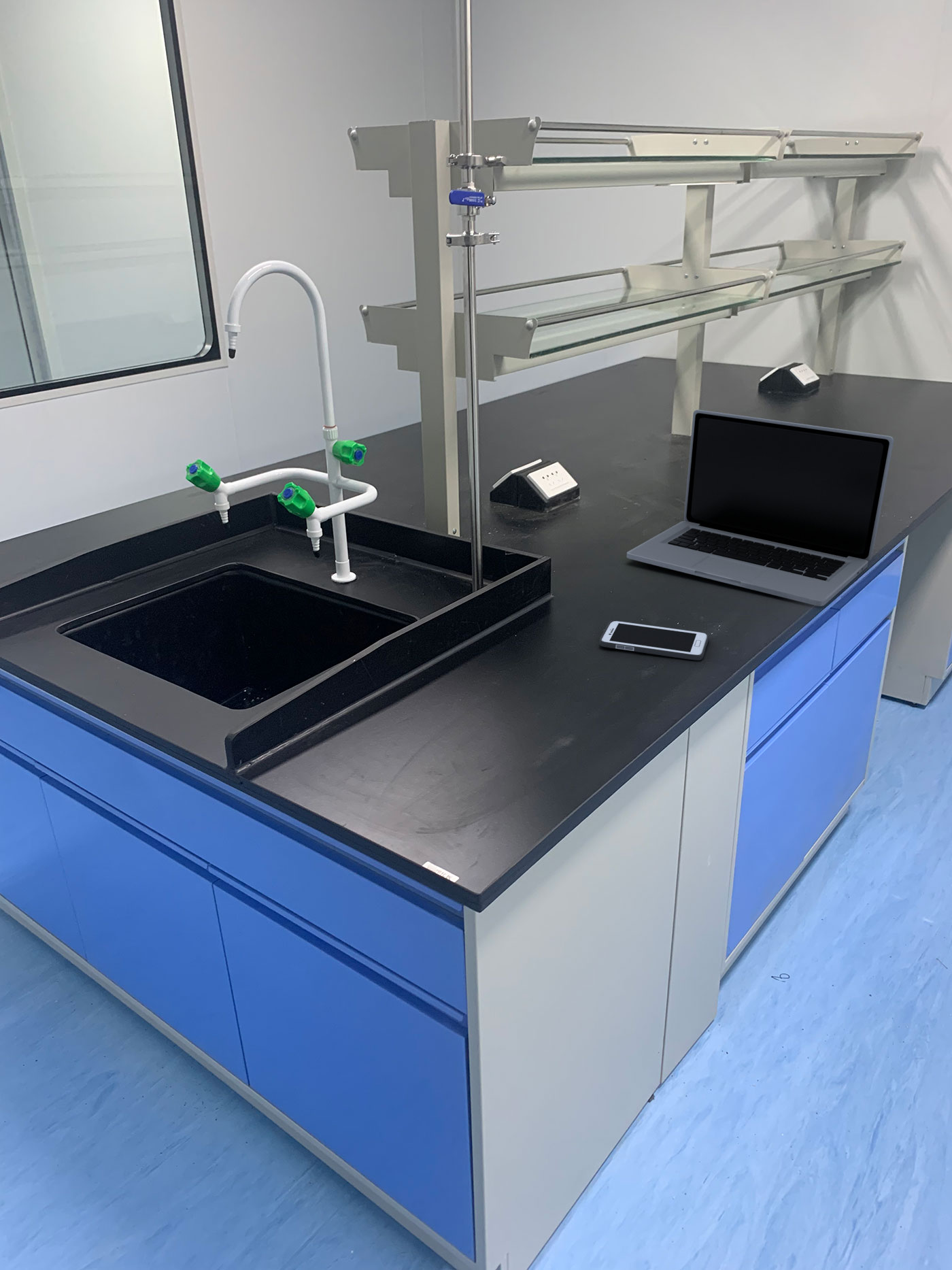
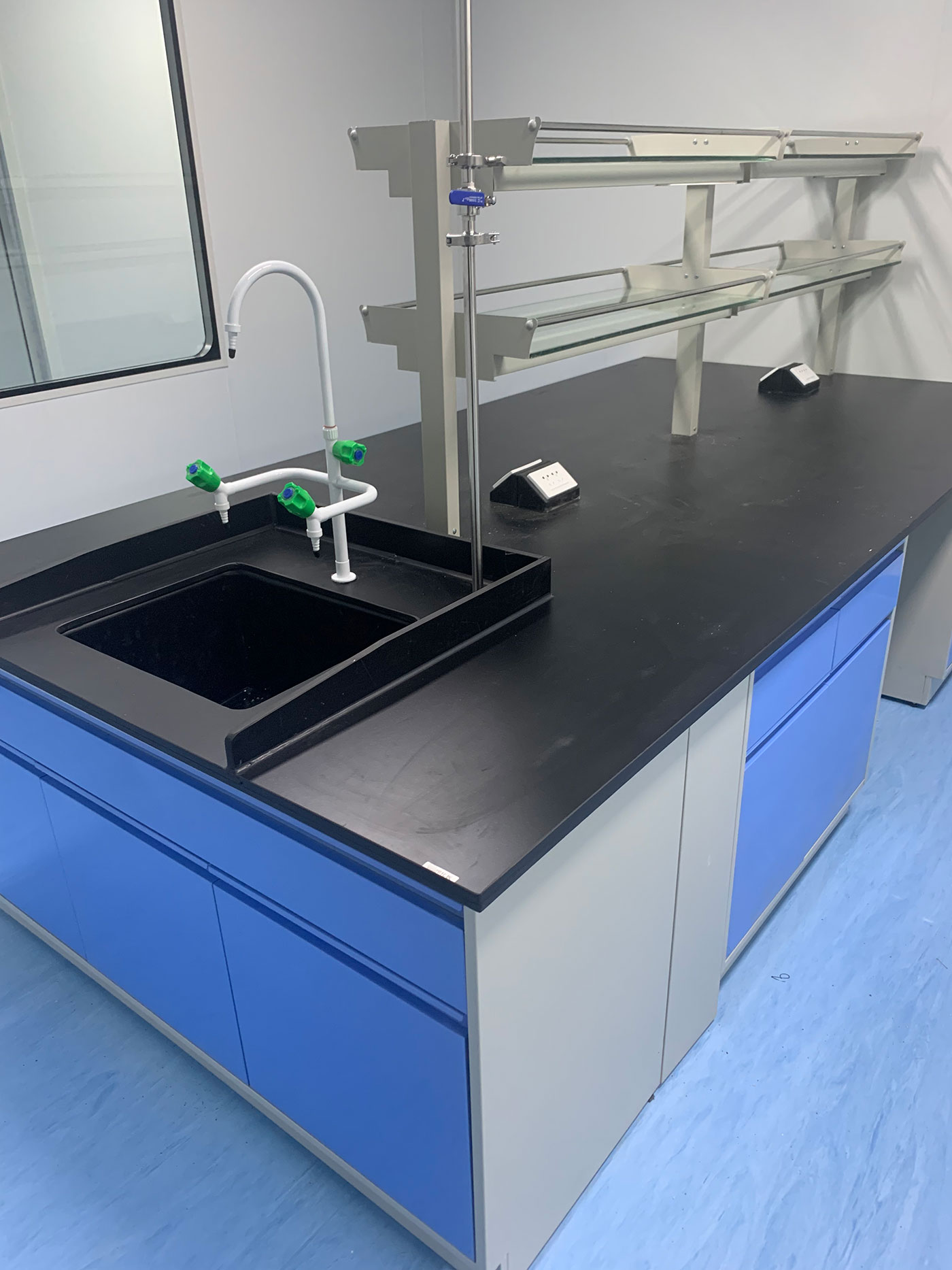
- cell phone (654, 639)
- laptop (753, 501)
